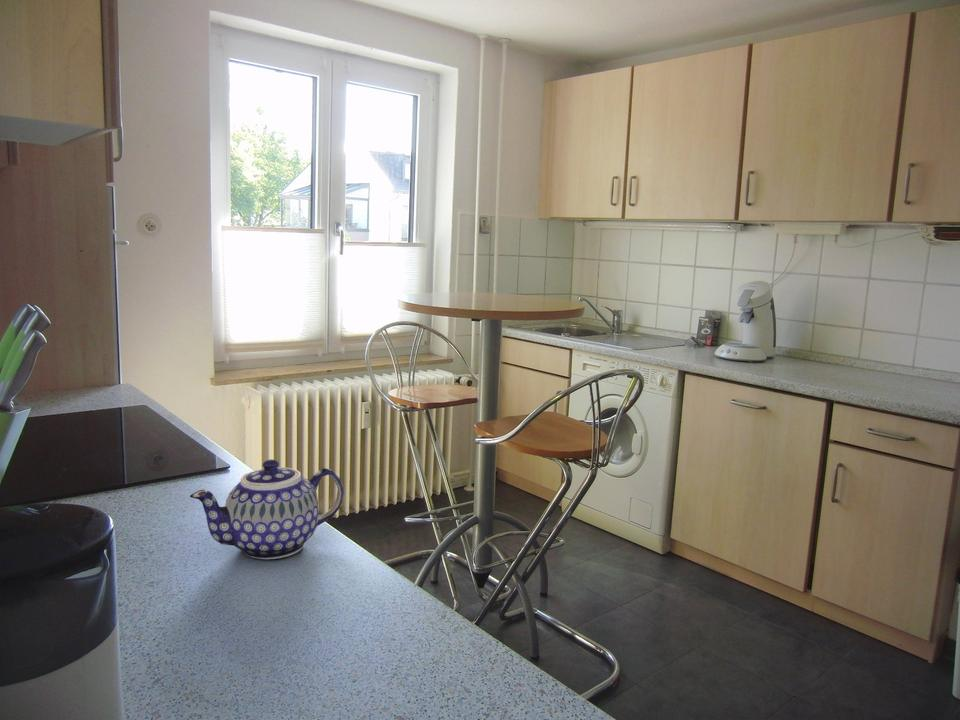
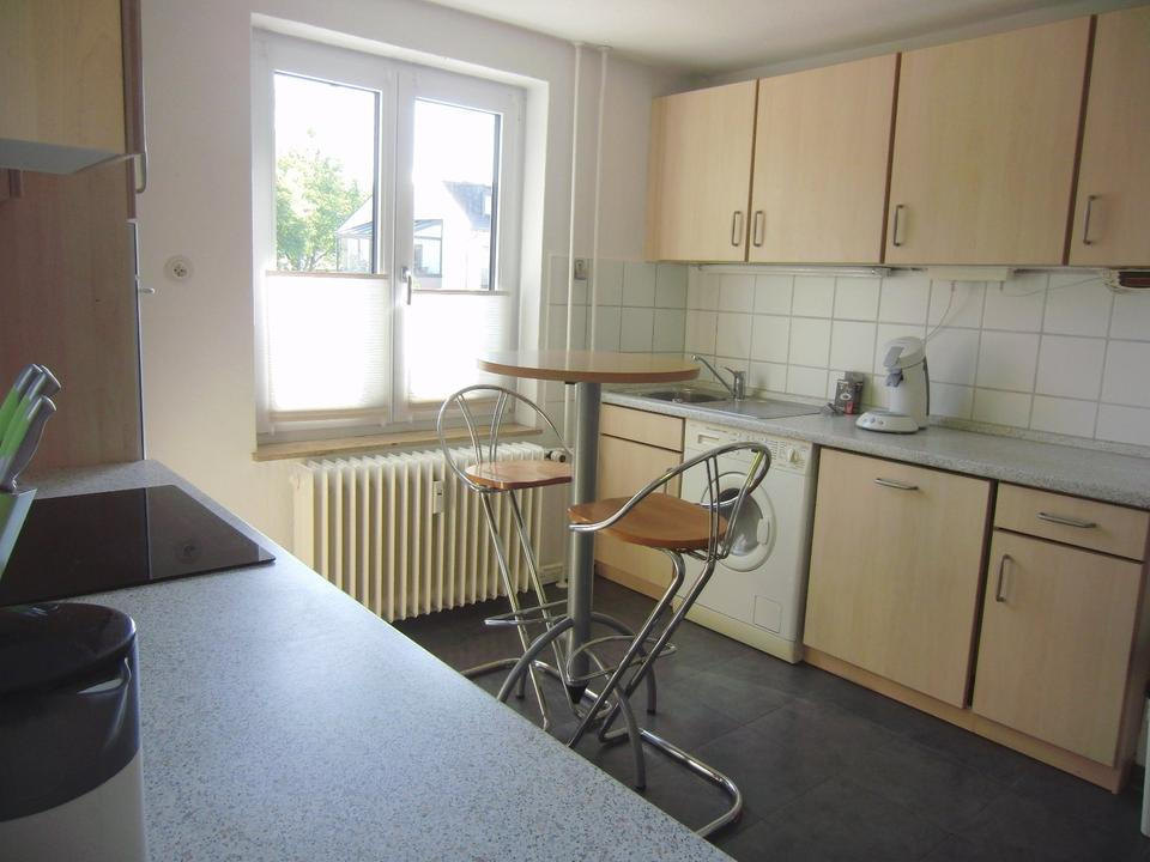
- teapot (271, 503)
